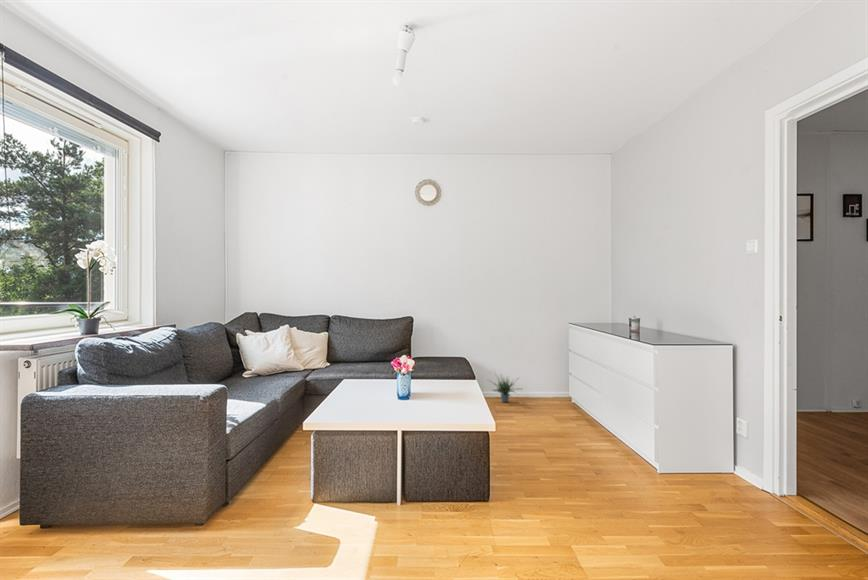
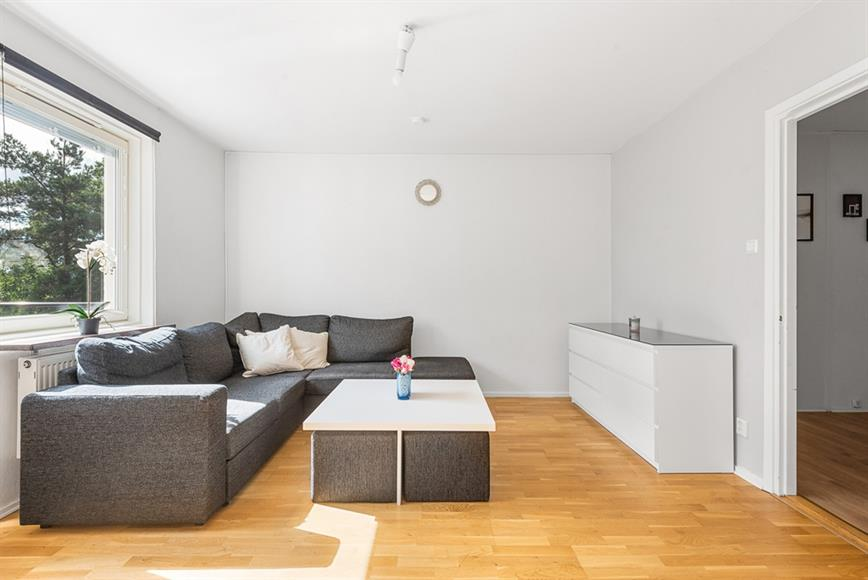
- potted plant (504, 385)
